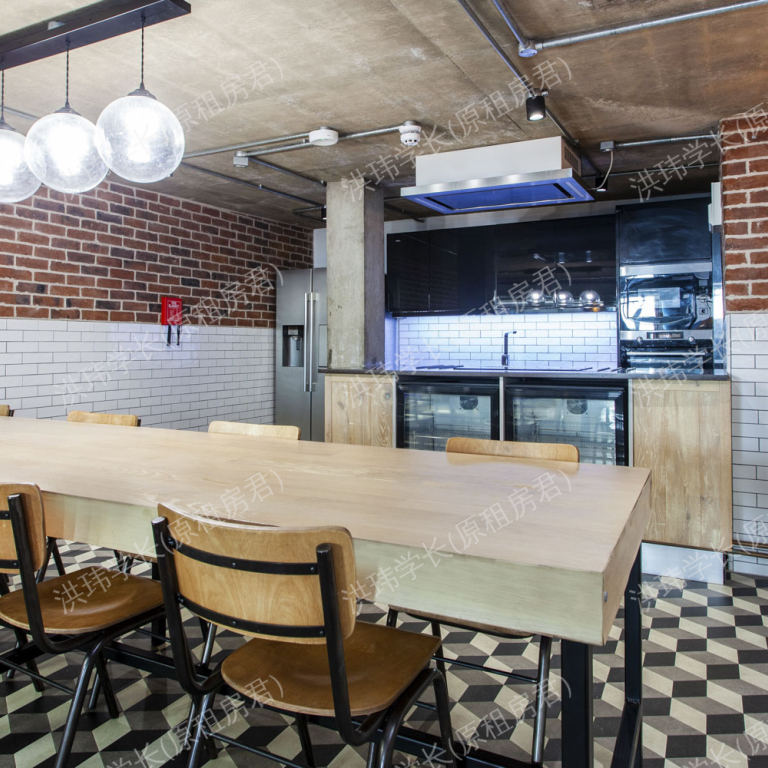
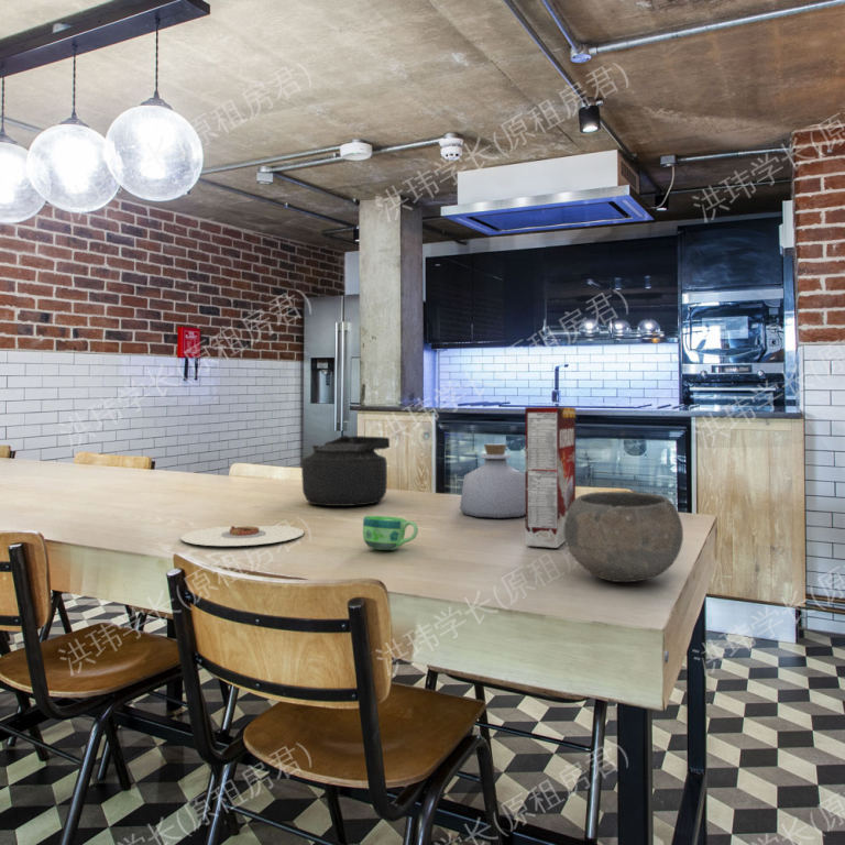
+ bowl (622, 537)
+ cup (391, 533)
+ bottle (495, 479)
+ cereal box (551, 472)
+ plate (243, 530)
+ kettle (344, 468)
